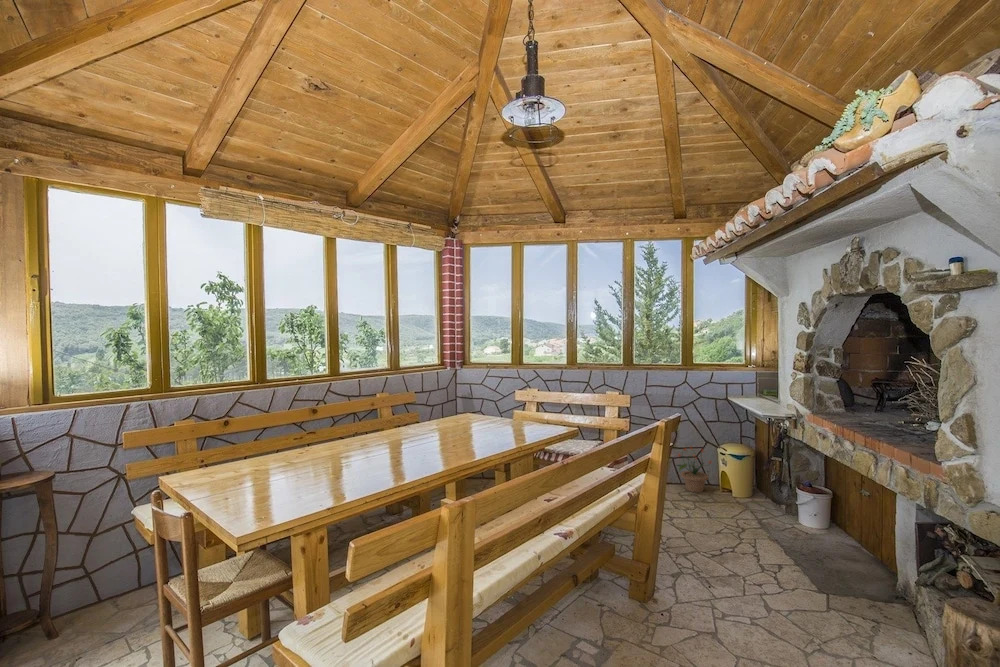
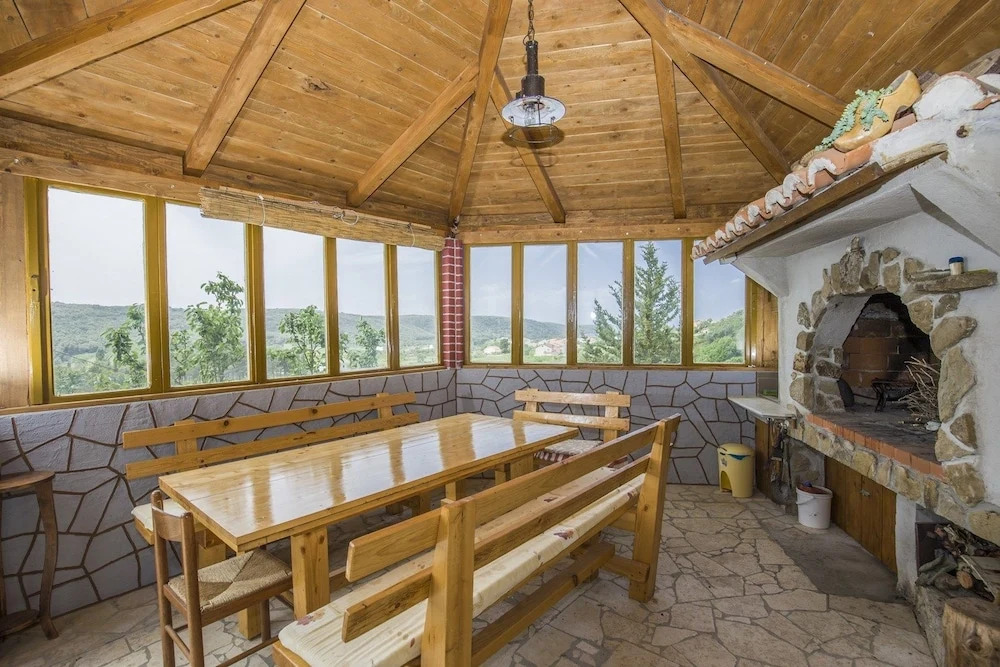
- potted plant (693, 468)
